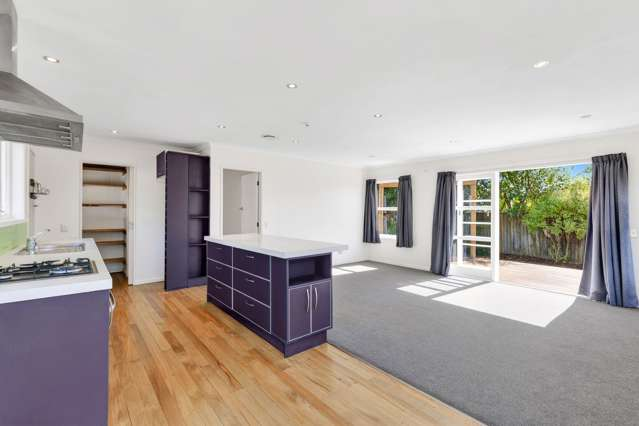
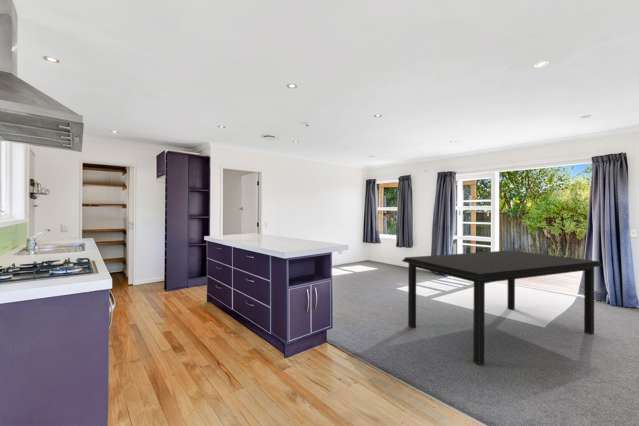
+ dining table (508, 294)
